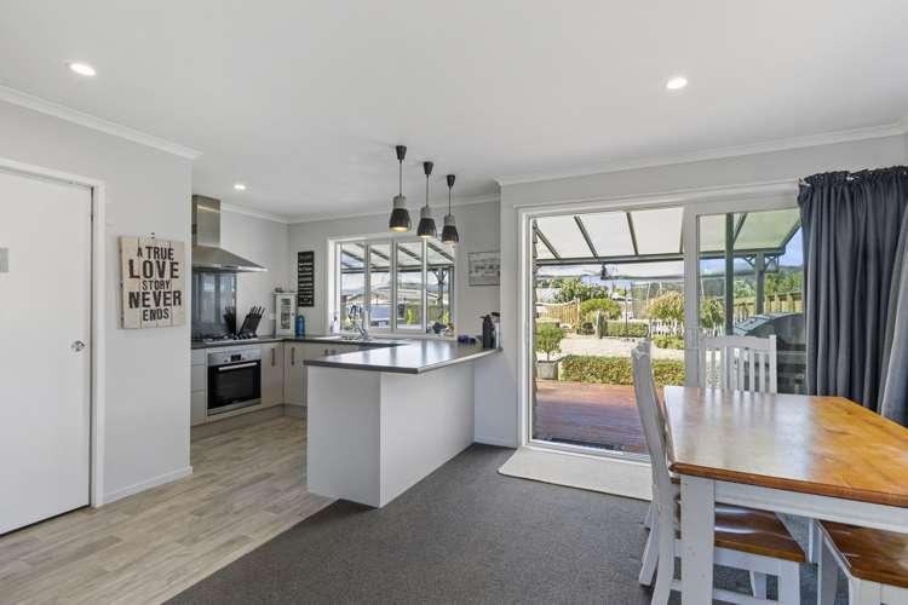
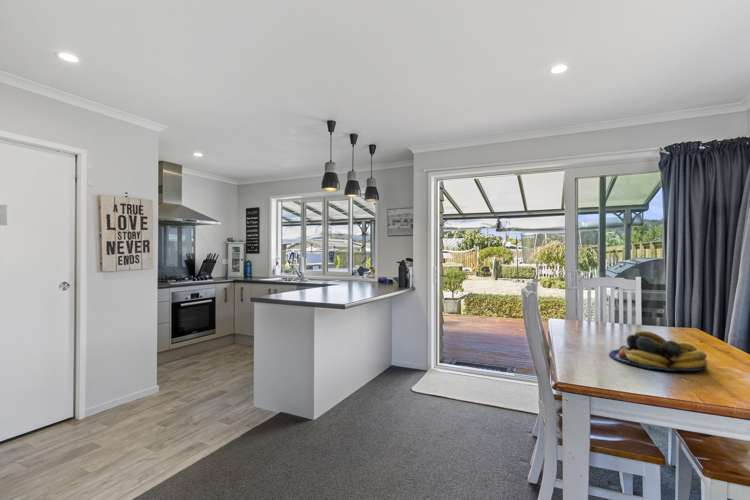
+ fruit bowl (654, 346)
